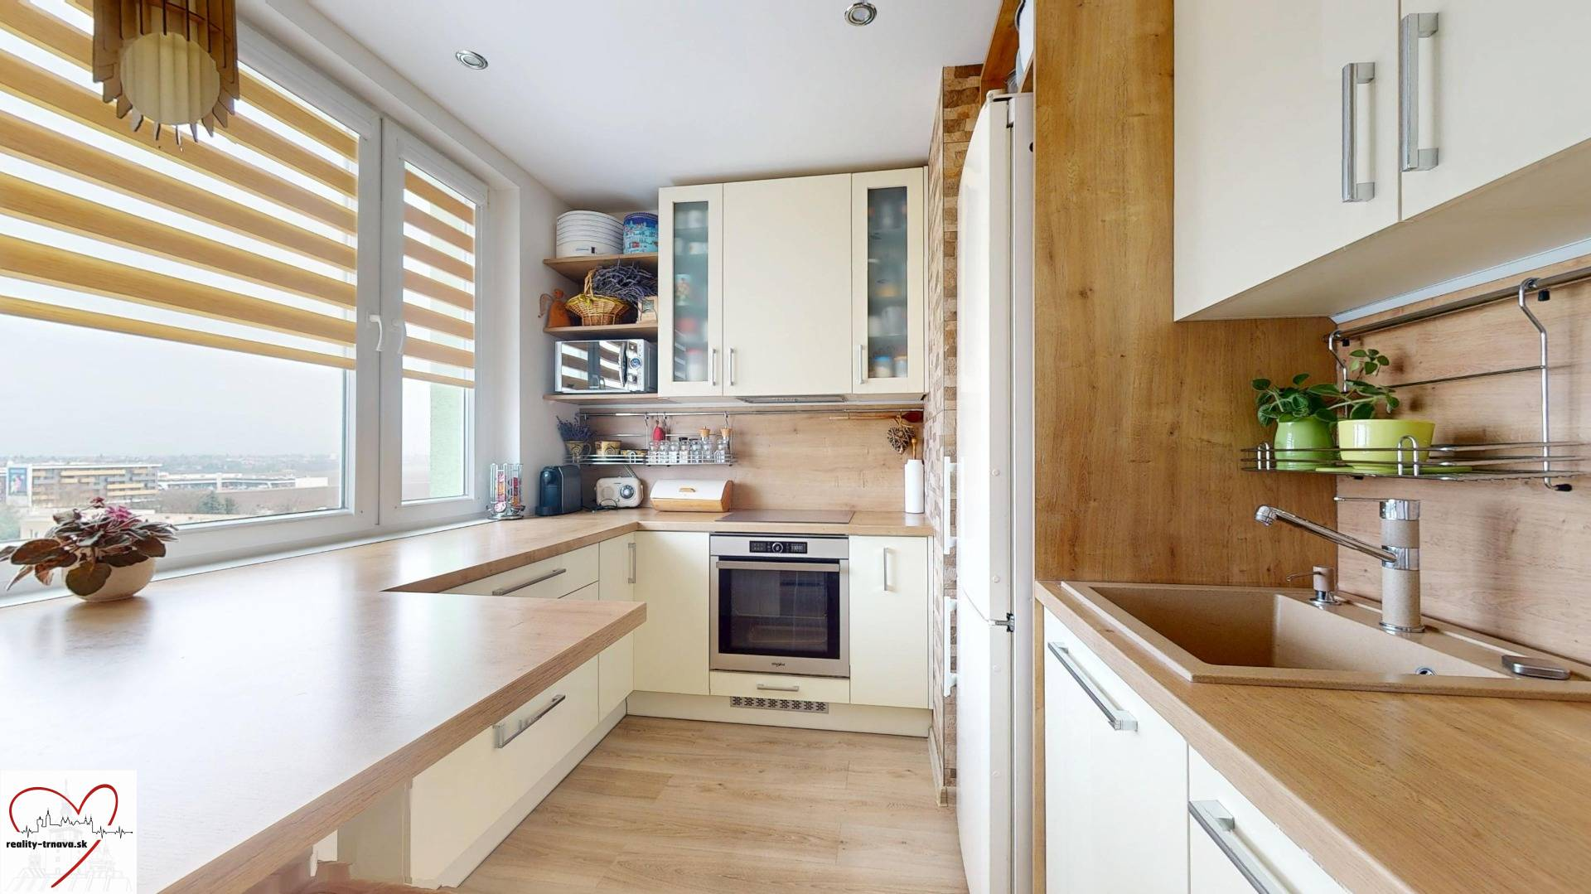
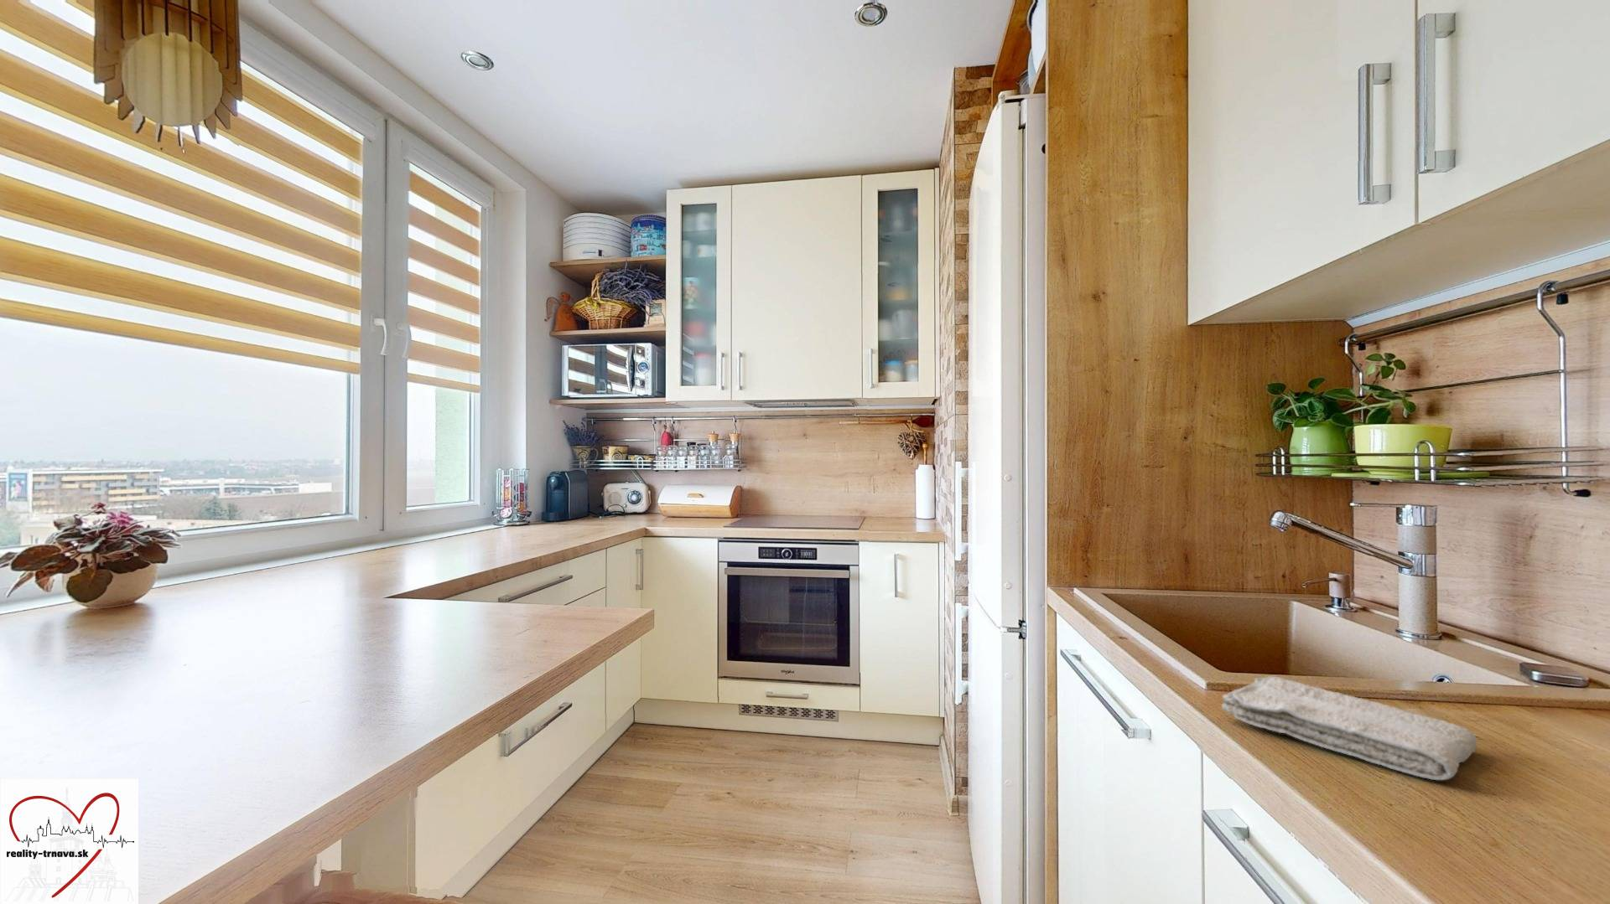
+ washcloth (1340, 718)
